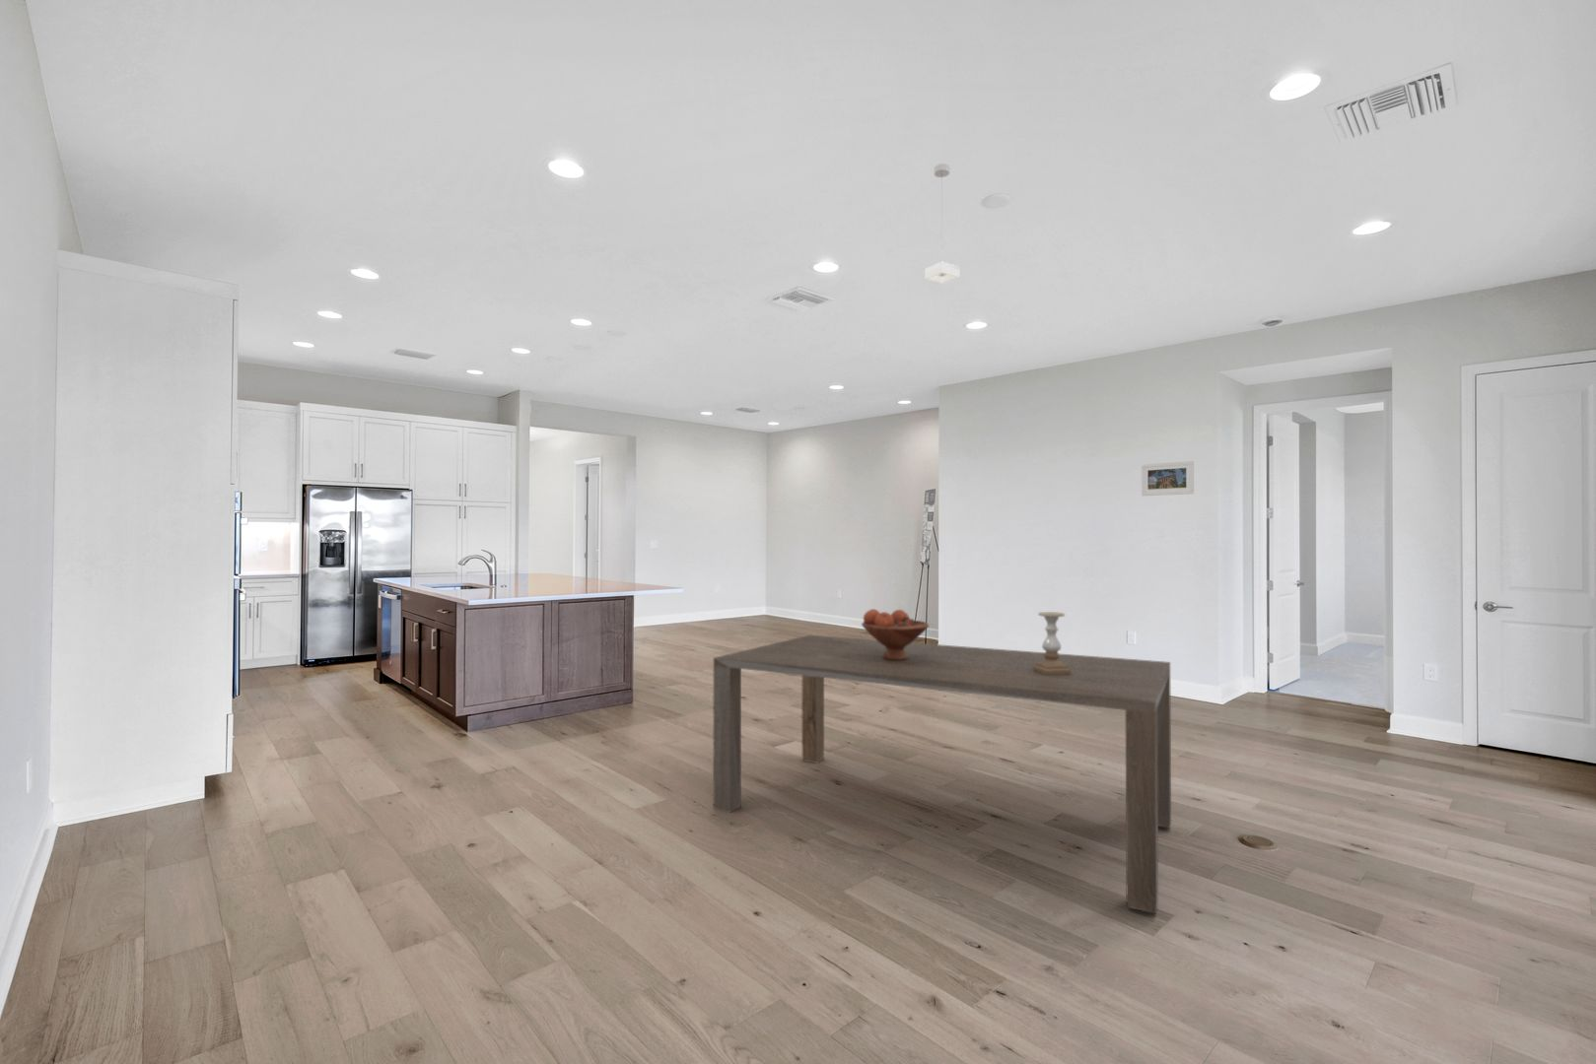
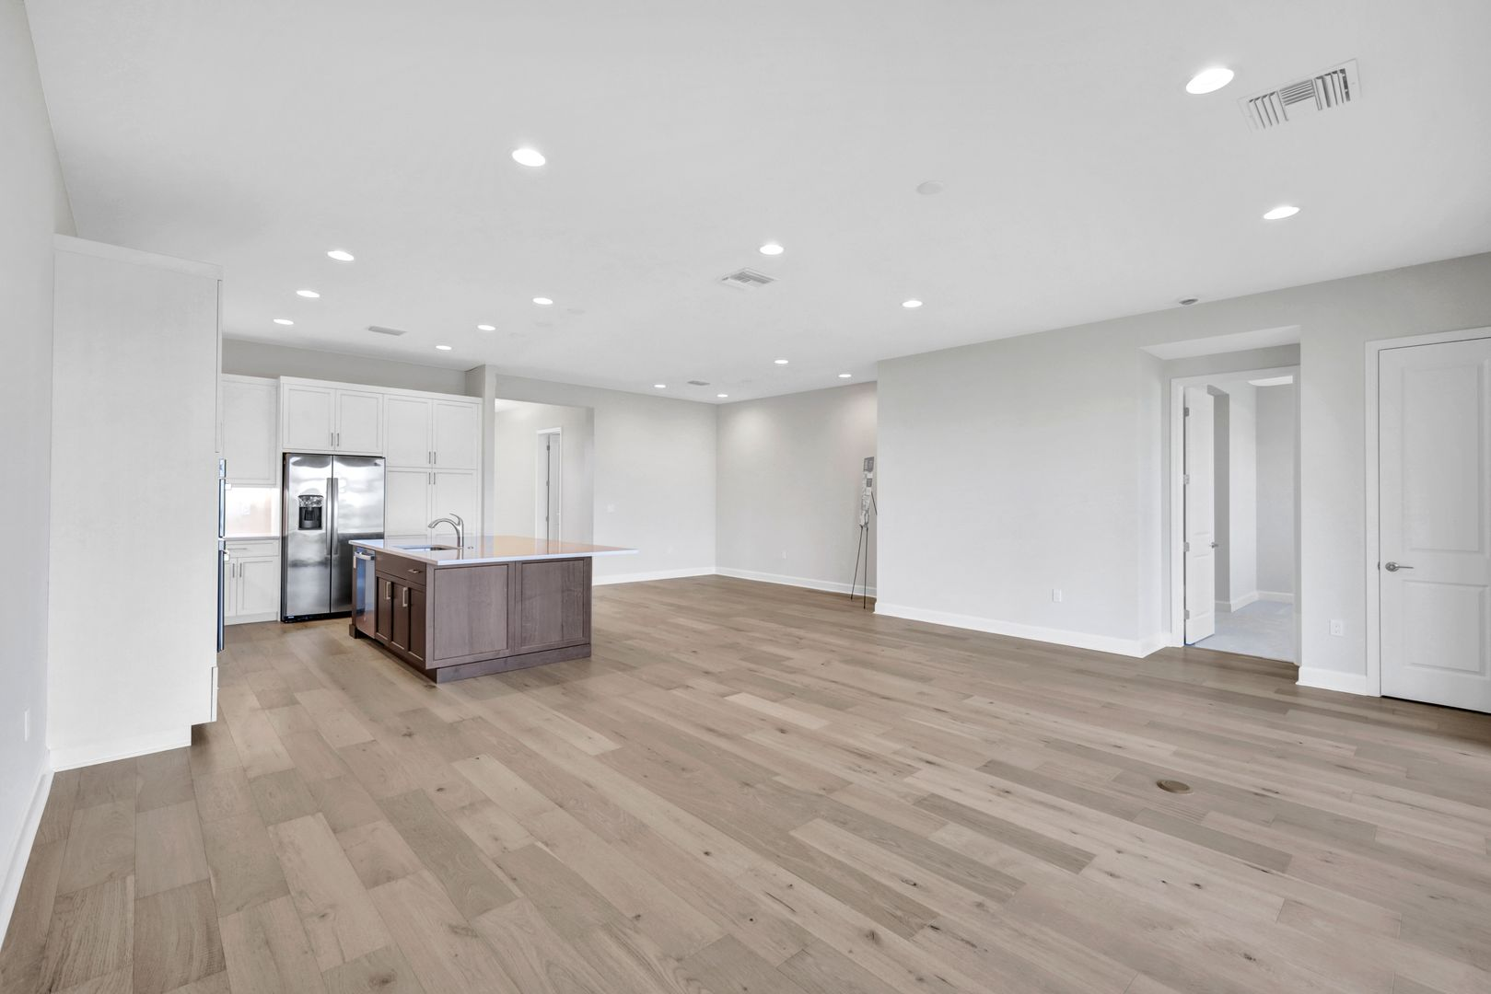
- pendant lamp (941, 222)
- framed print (1166, 479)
- dining table (940, 690)
- candle holder (1051, 641)
- fruit bowl (894, 633)
